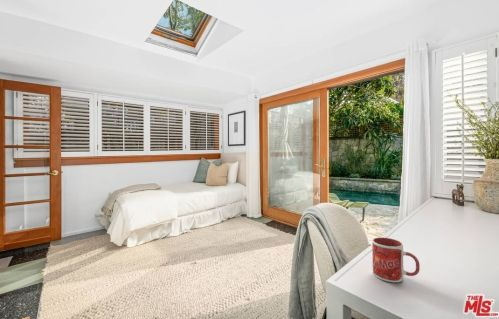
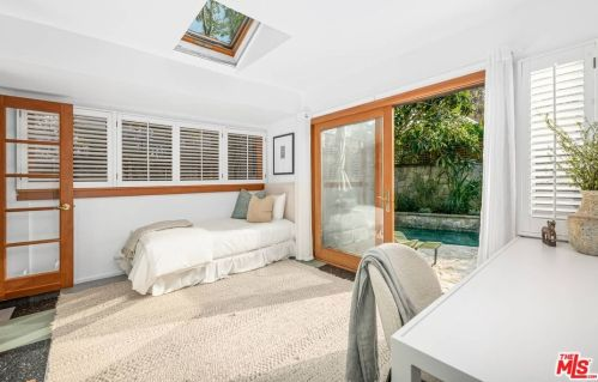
- mug (394, 261)
